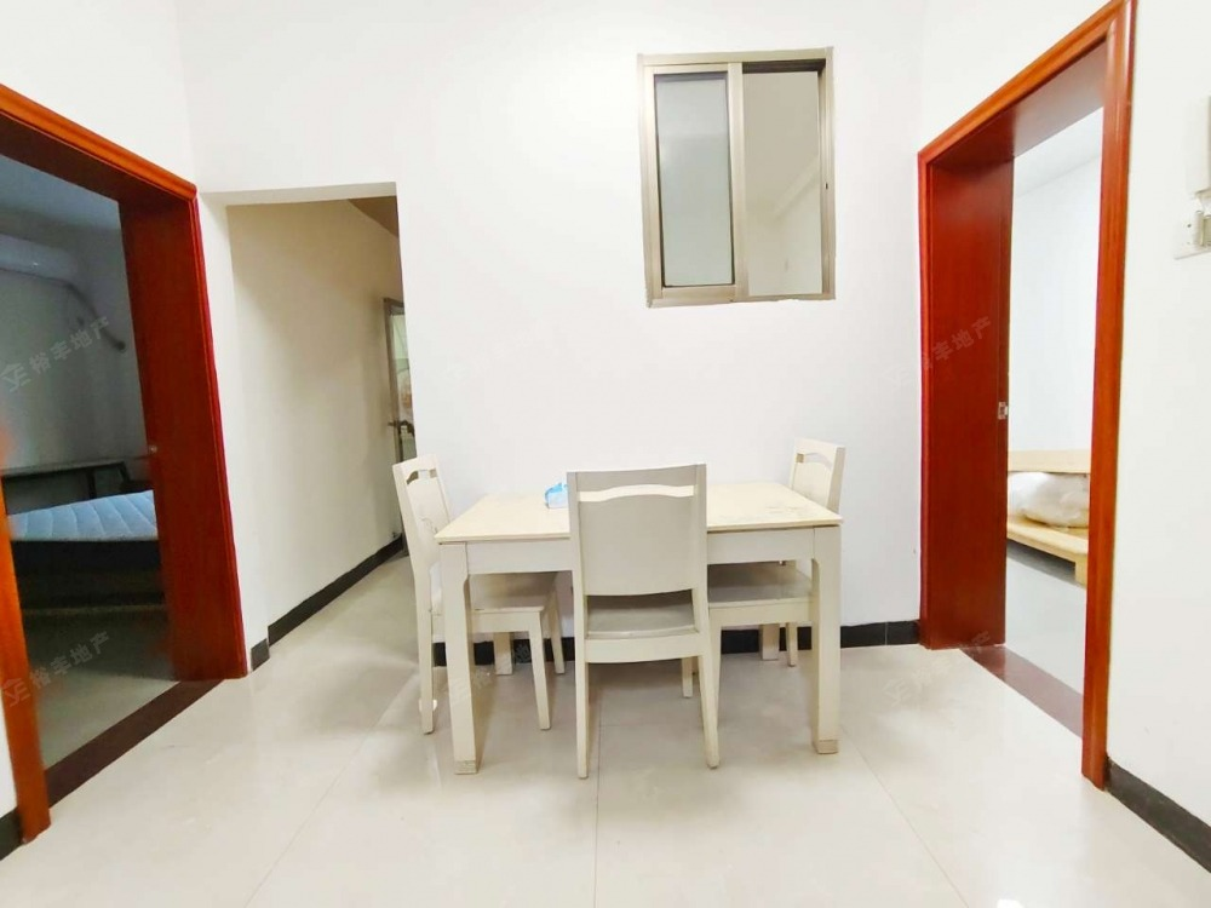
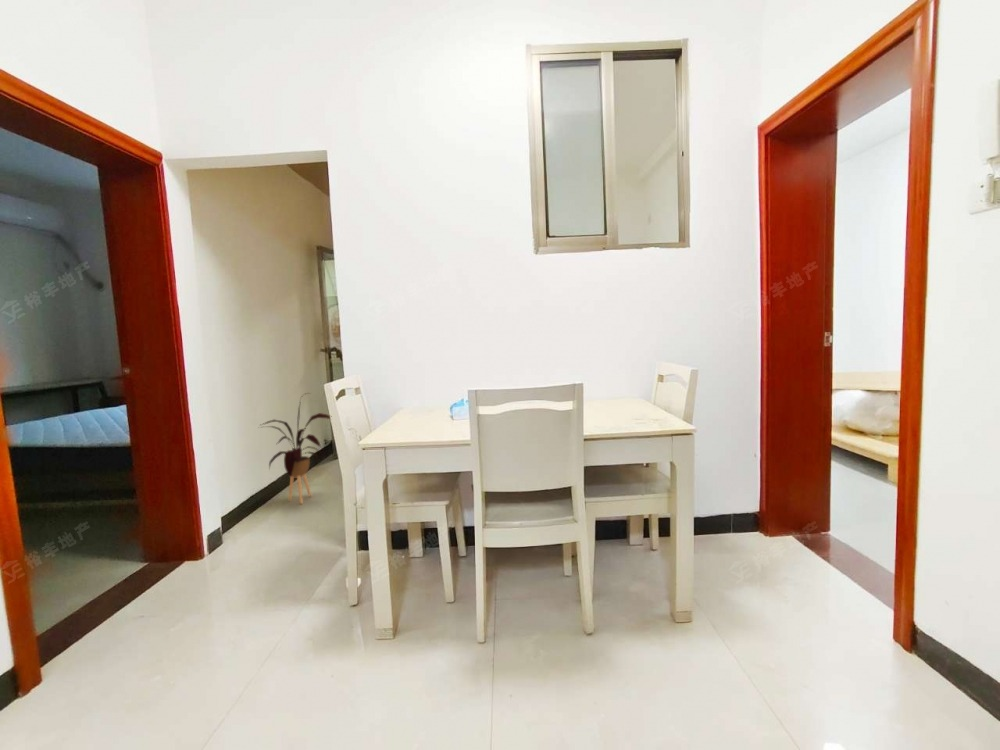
+ house plant (296, 449)
